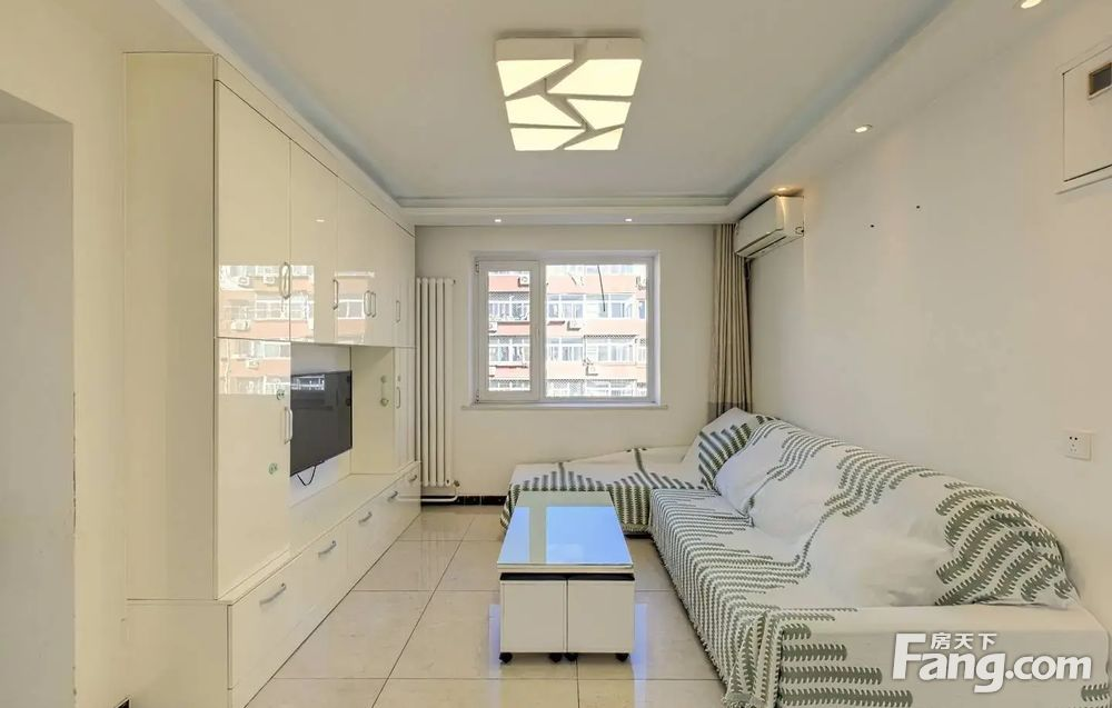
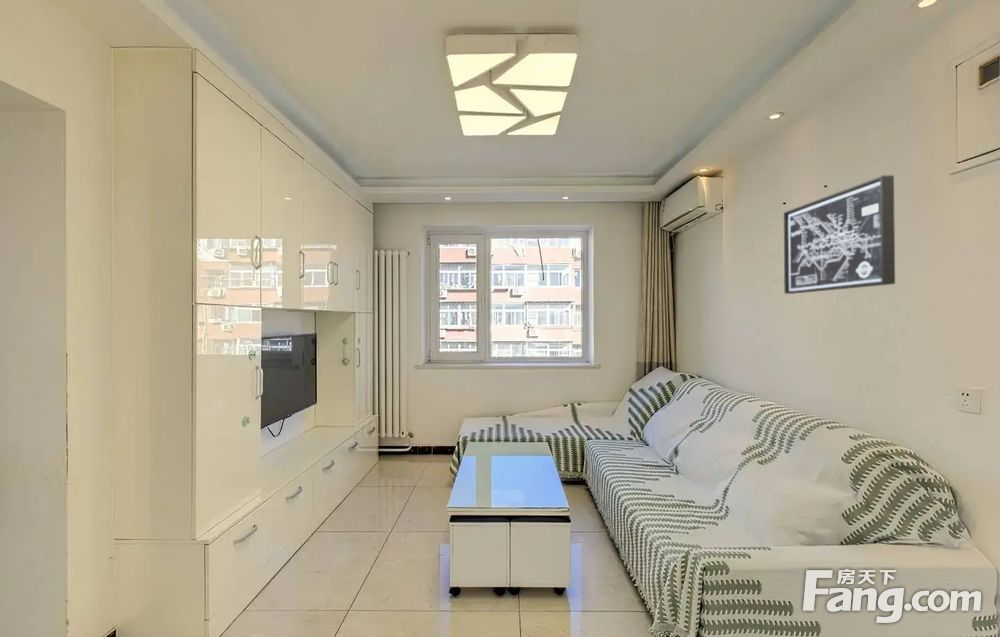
+ wall art (831, 243)
